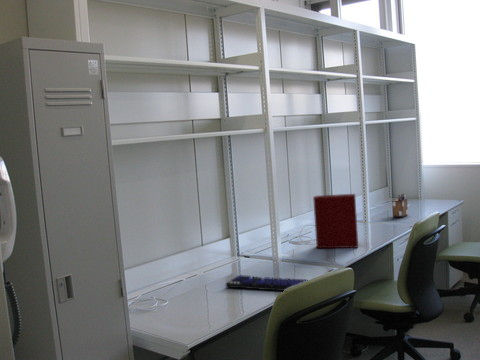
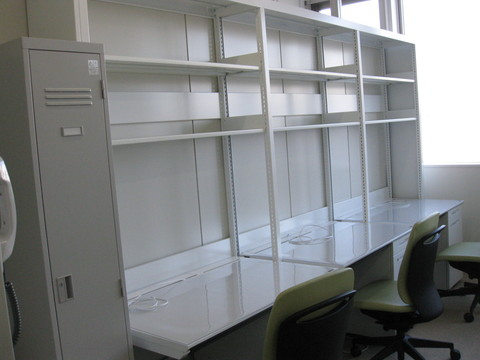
- keyboard (273, 282)
- binder (336, 220)
- desk organizer (399, 204)
